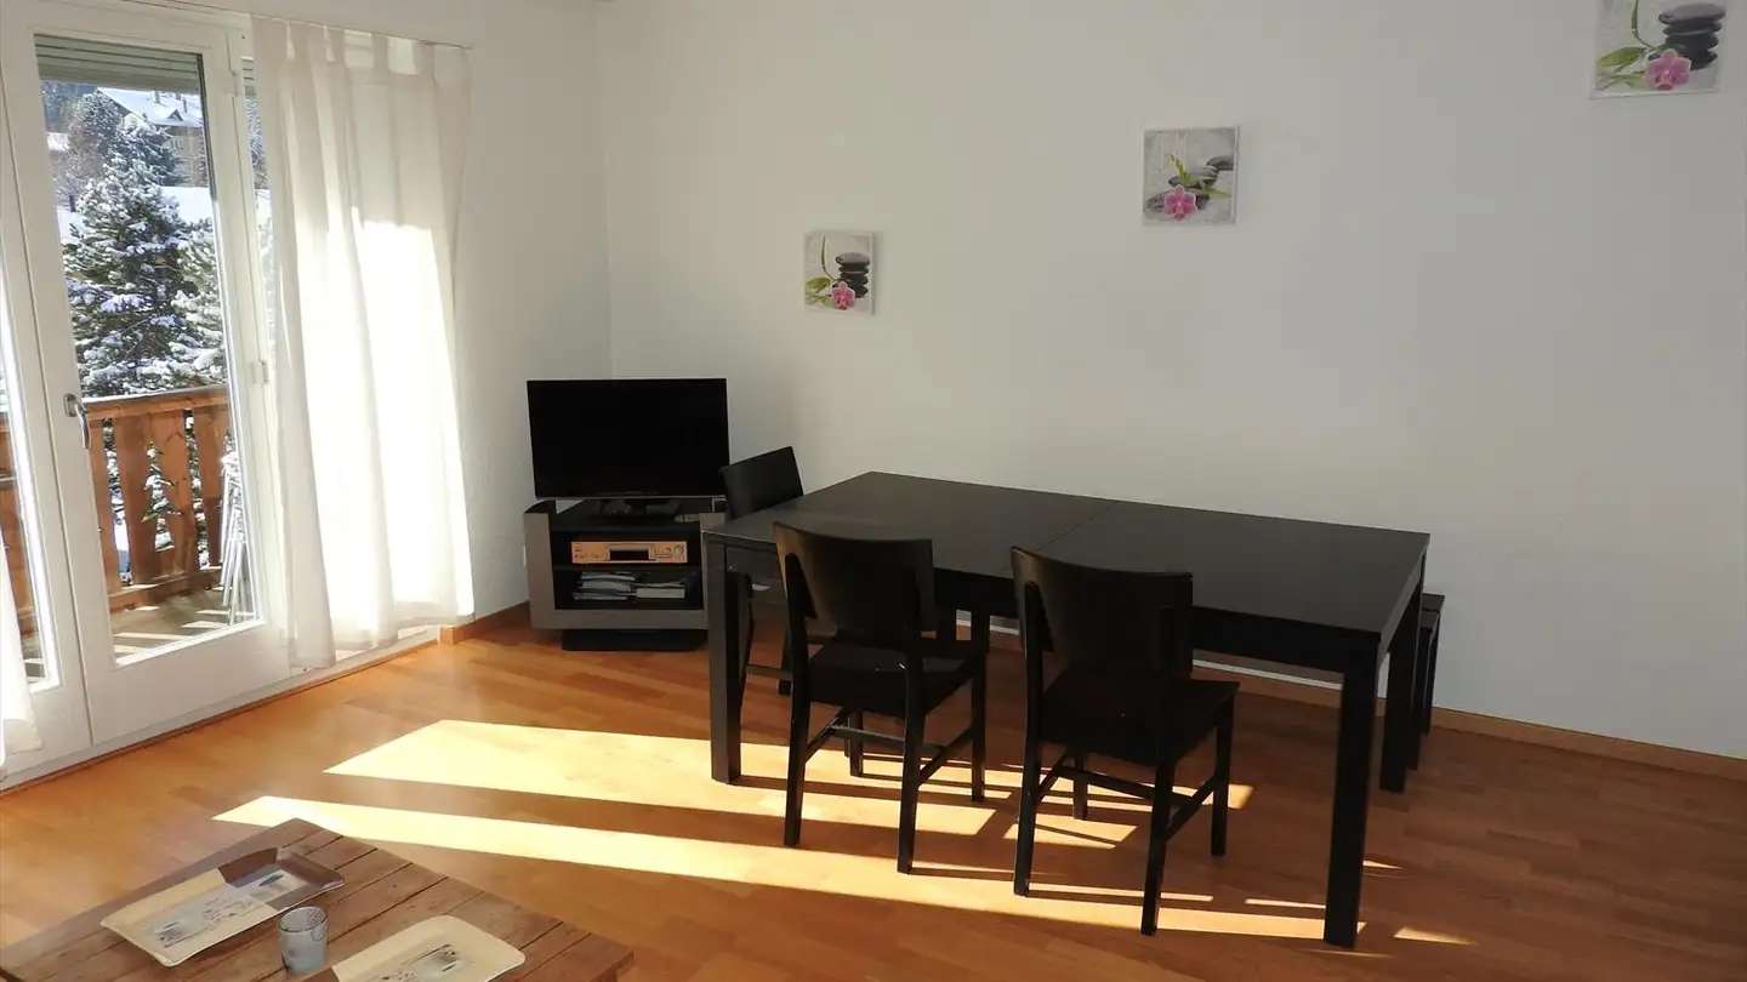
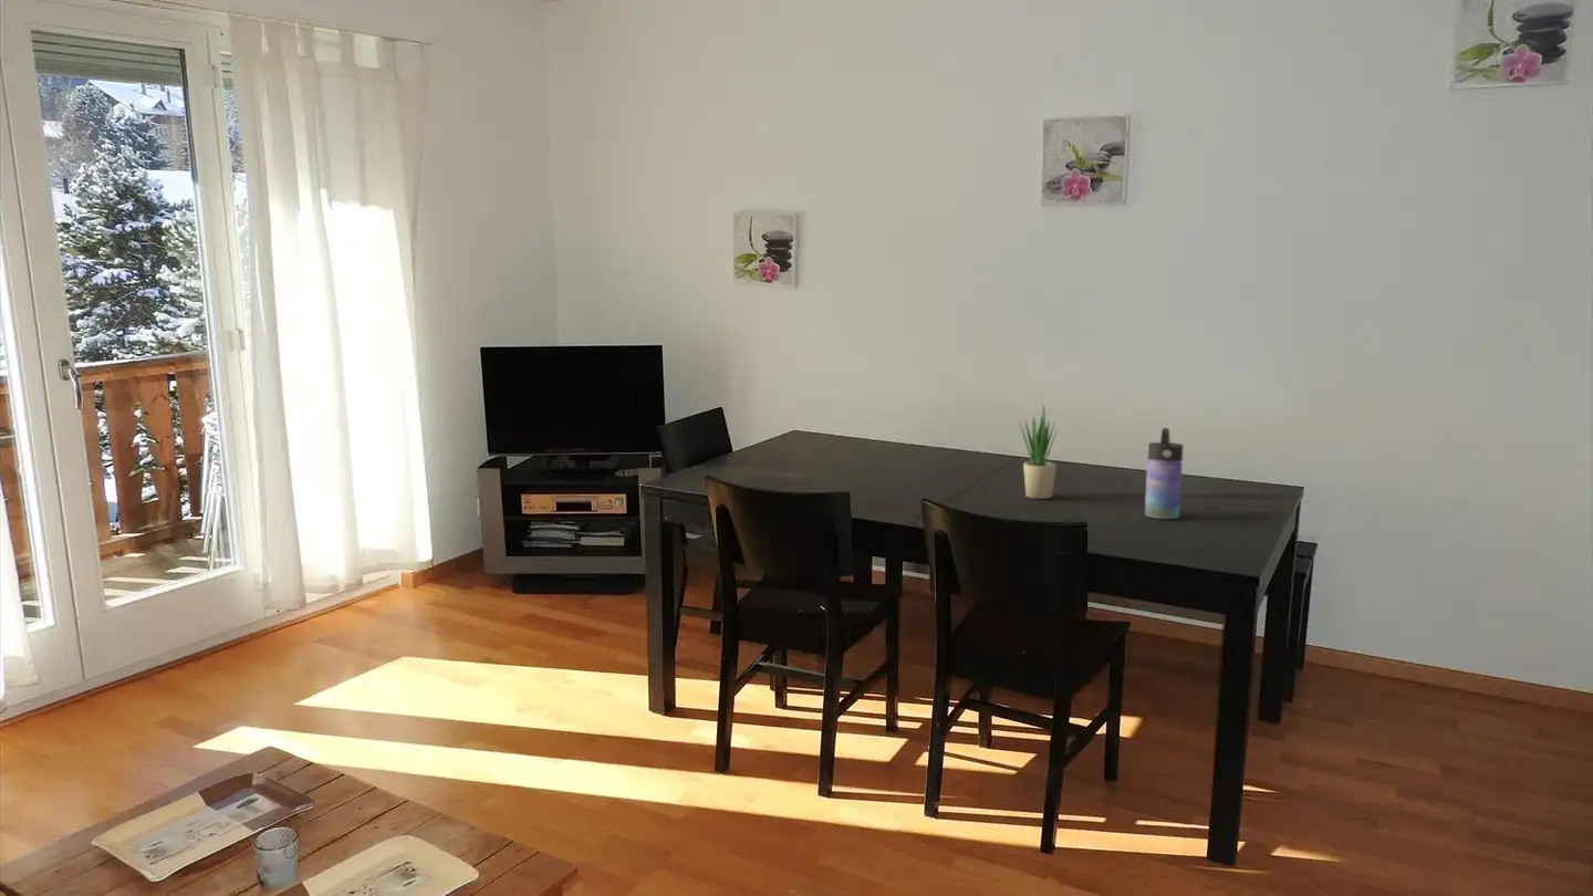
+ water bottle (1164, 471)
+ potted plant (1037, 450)
